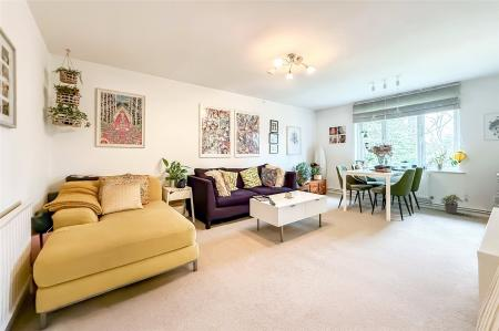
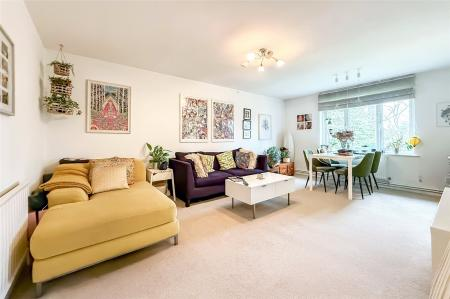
- potted plant (451, 203)
